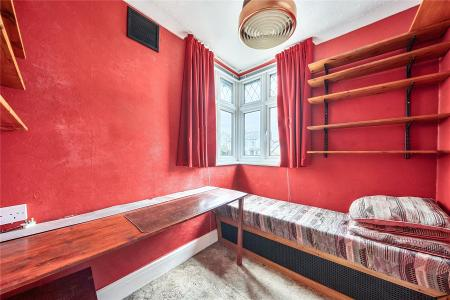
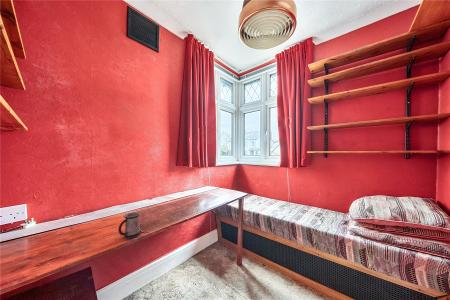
+ mug (129, 226)
